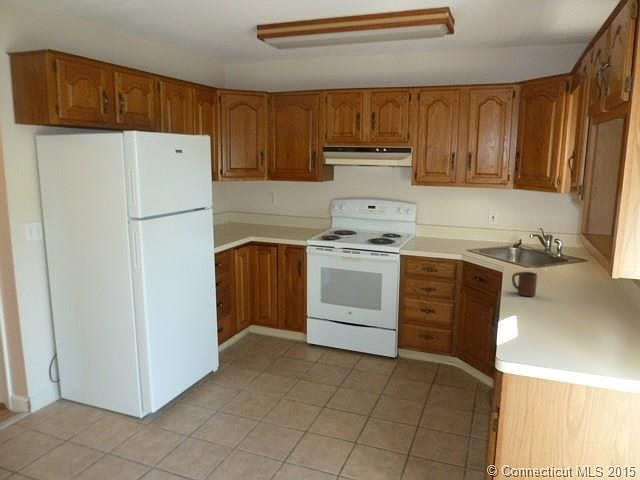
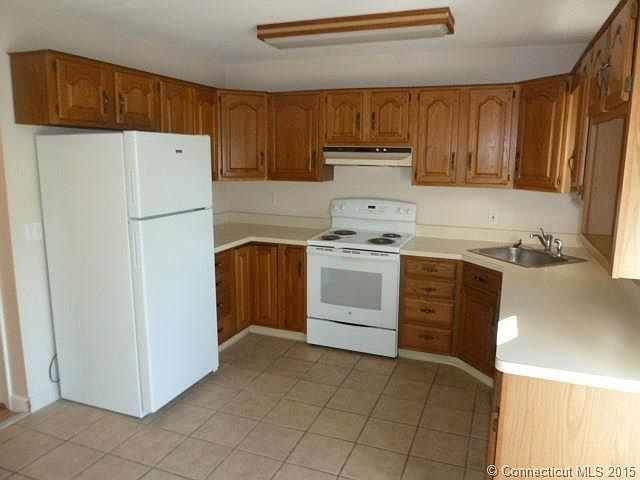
- cup (524, 283)
